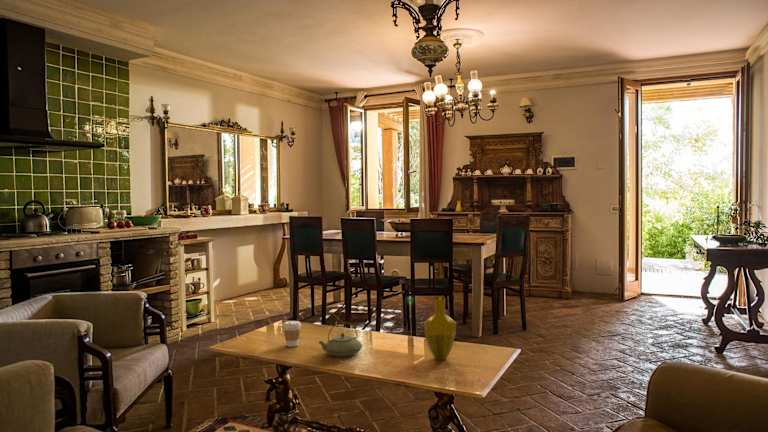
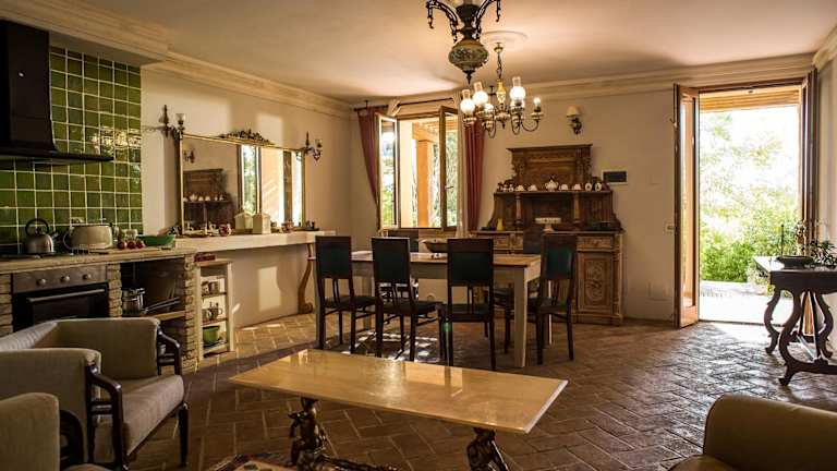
- coffee cup (292, 333)
- teapot (340, 338)
- vase (440, 328)
